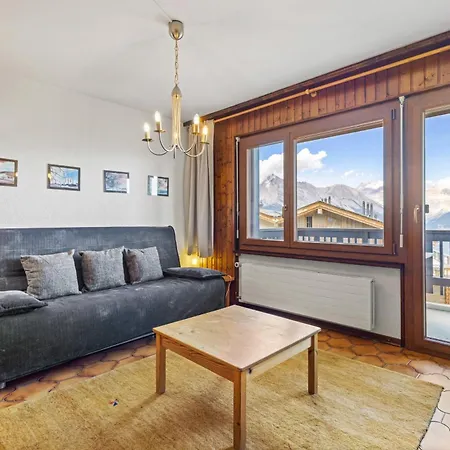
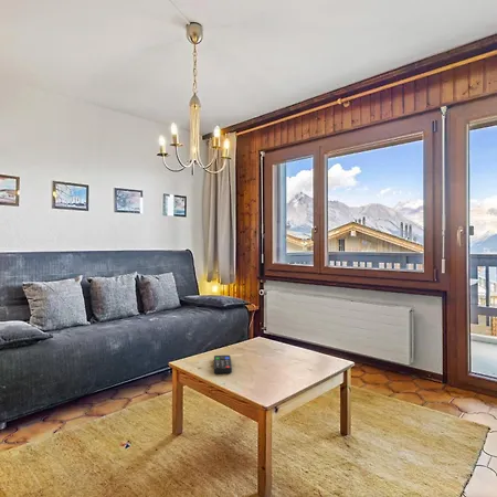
+ remote control (222, 362)
